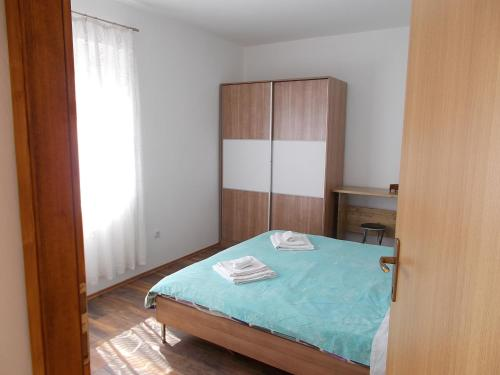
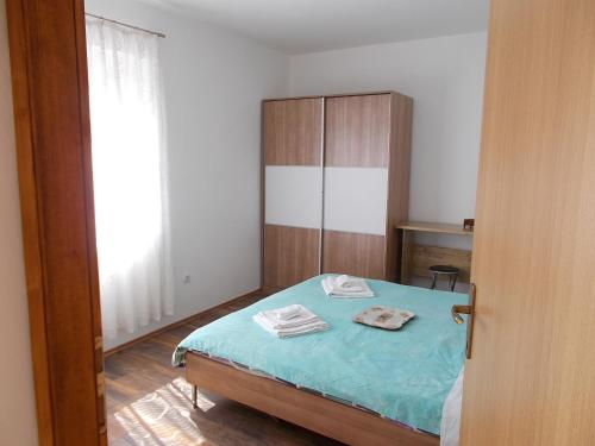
+ serving tray (383, 316)
